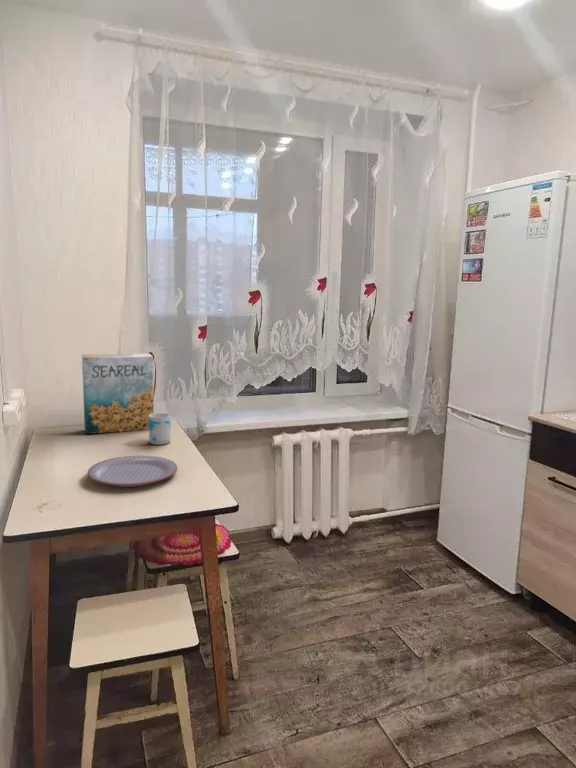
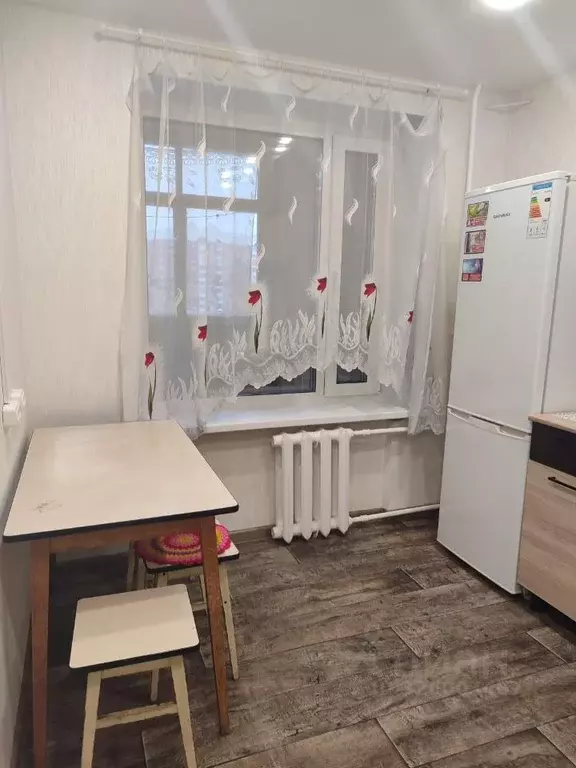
- plate (133, 472)
- mug (159, 427)
- cereal box (118, 392)
